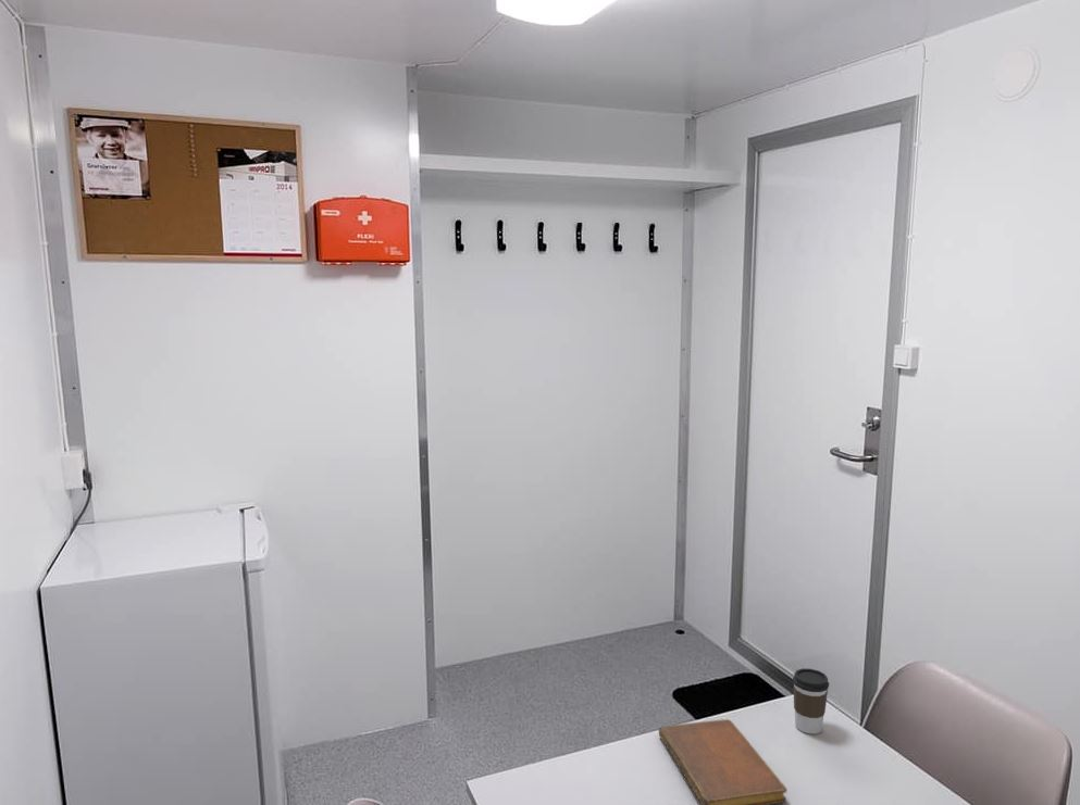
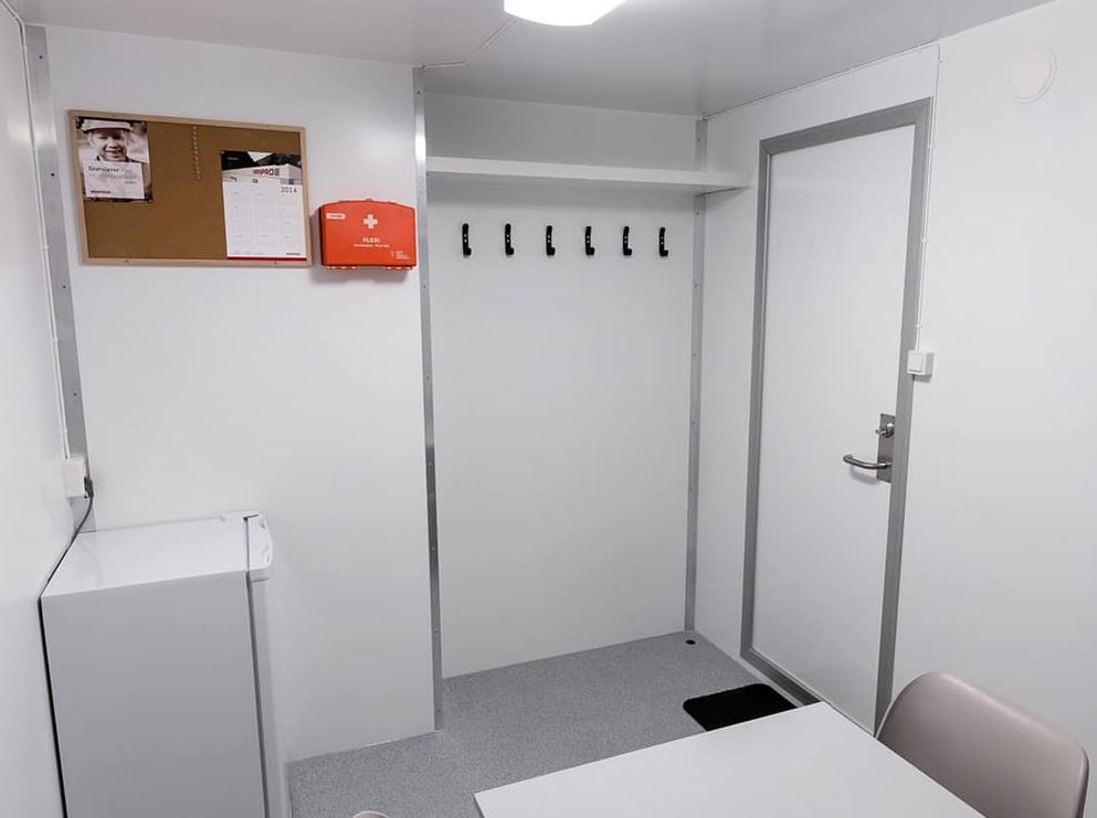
- notebook (718, 762)
- coffee cup (809, 701)
